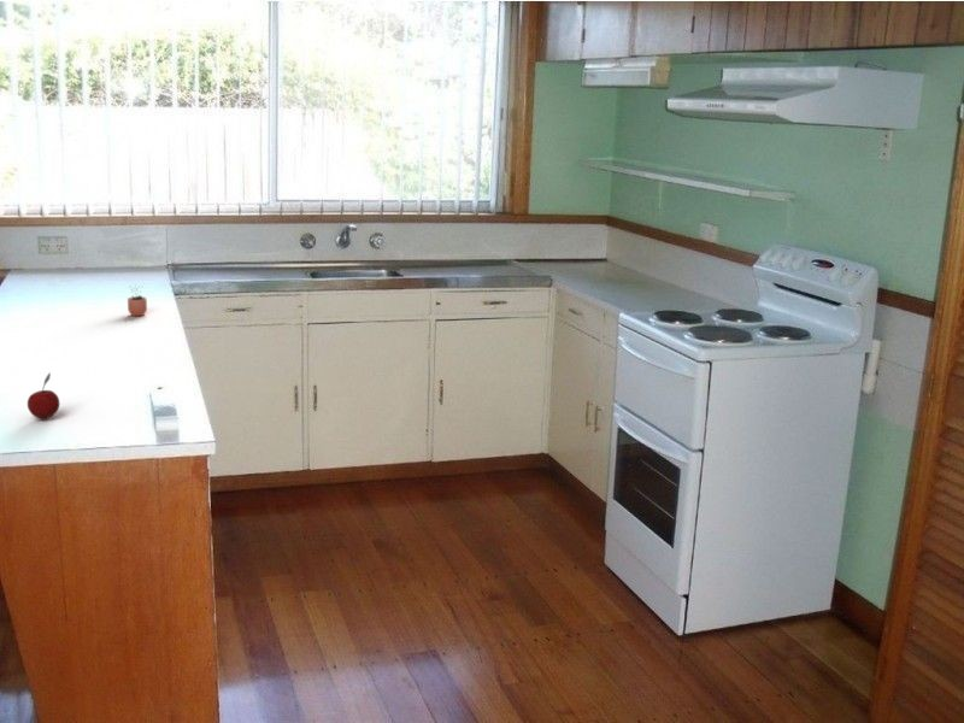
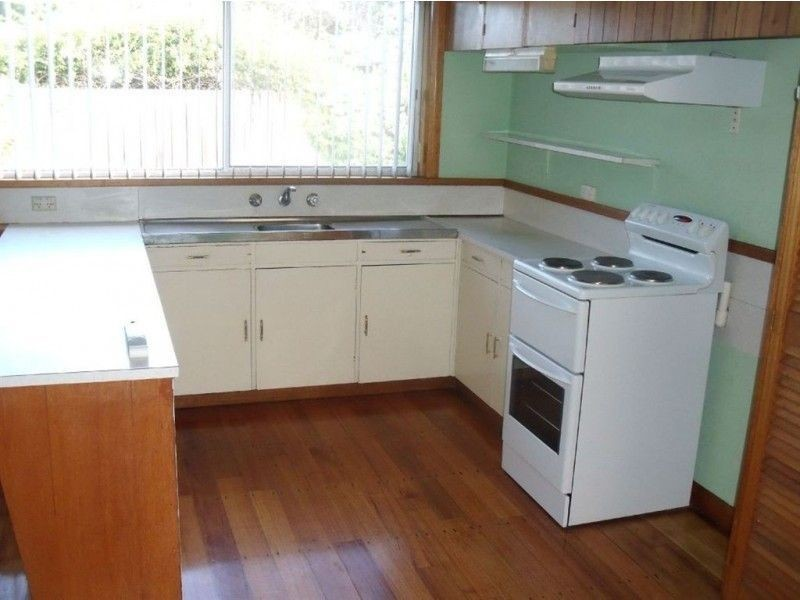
- fruit (42, 396)
- cocoa (136, 298)
